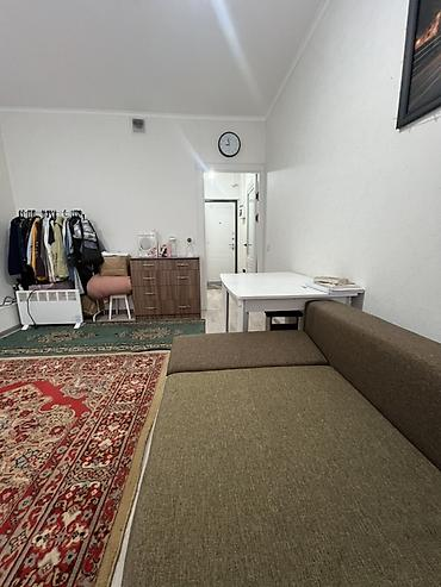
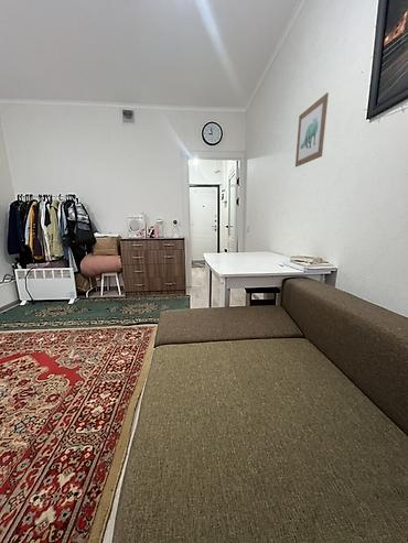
+ wall art (309, 134)
